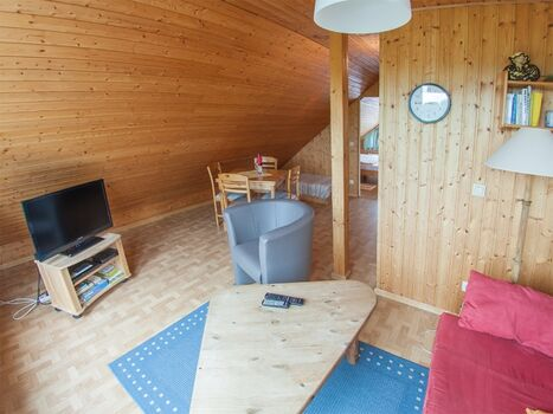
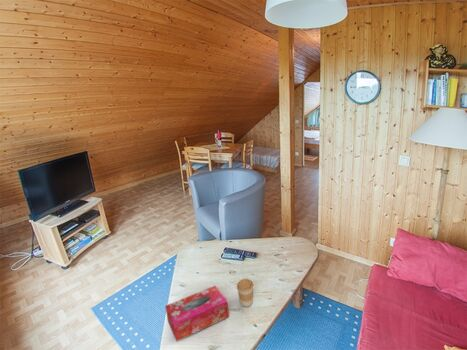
+ tissue box (197, 311)
+ coffee cup (245, 292)
